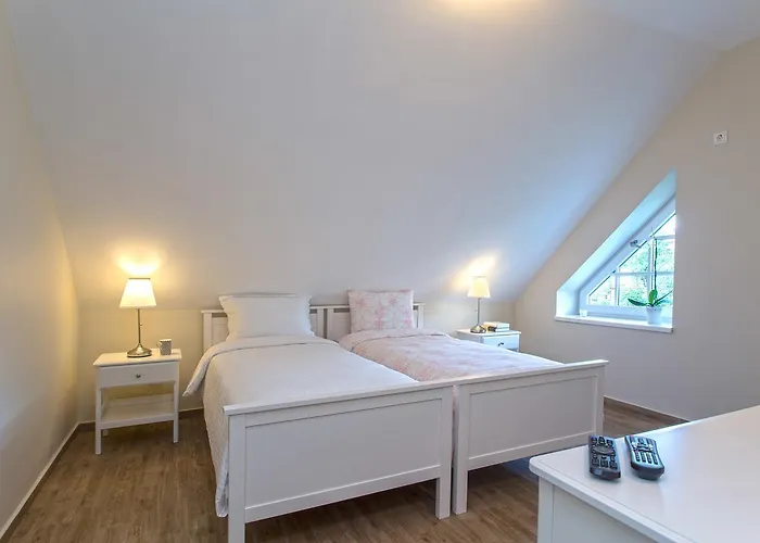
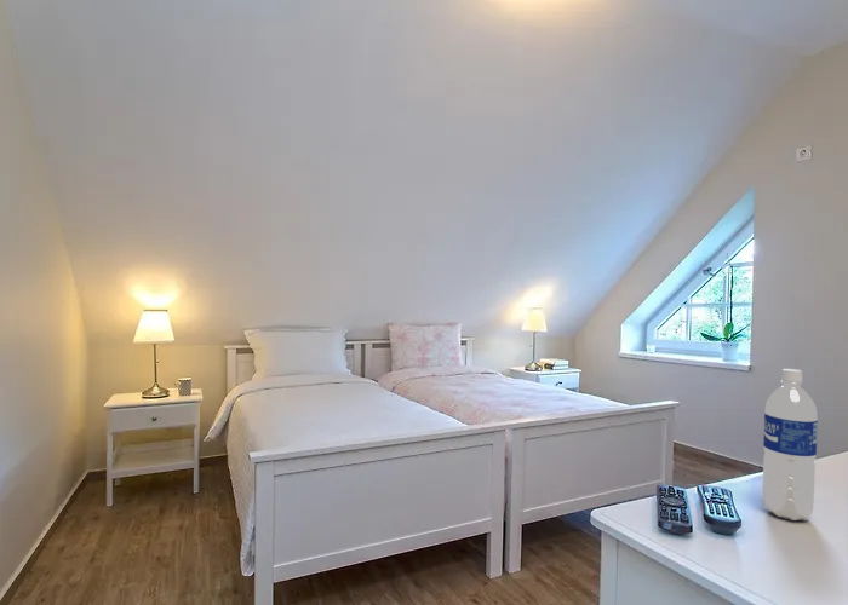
+ water bottle (789, 442)
